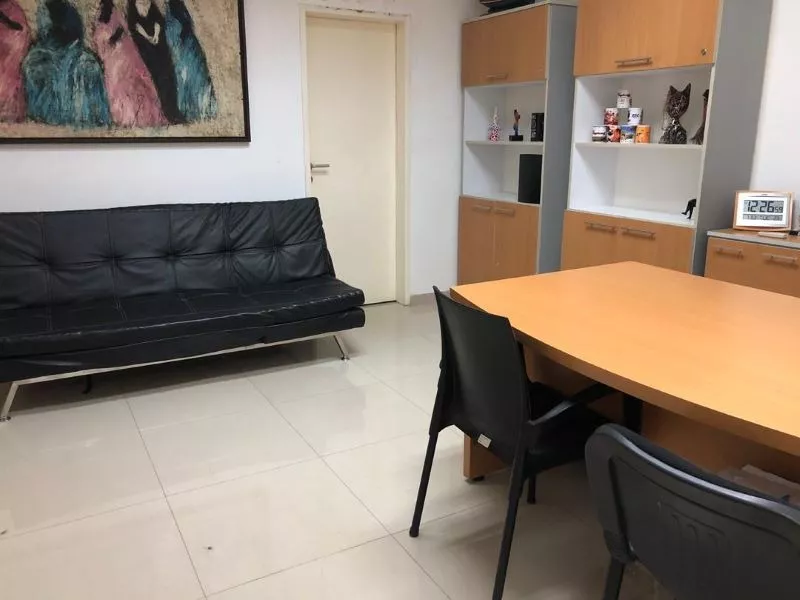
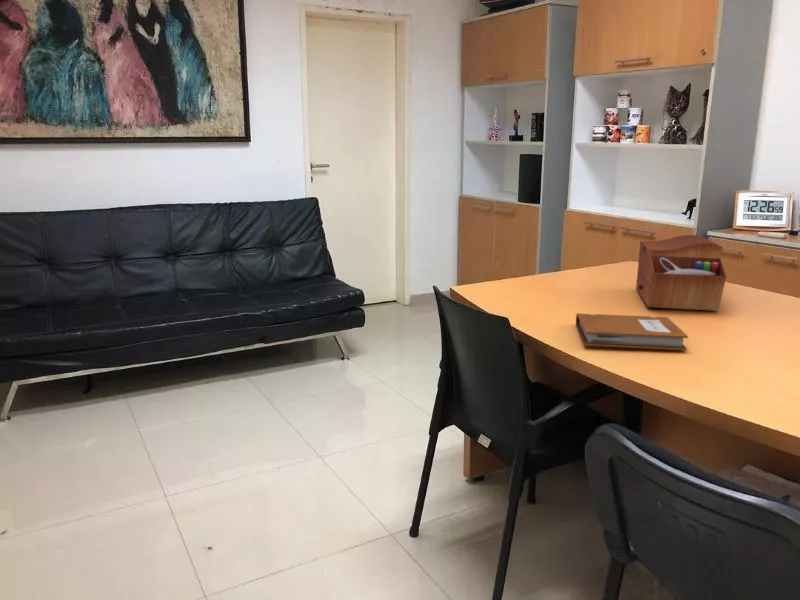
+ sewing box (676, 270)
+ notebook (630, 330)
